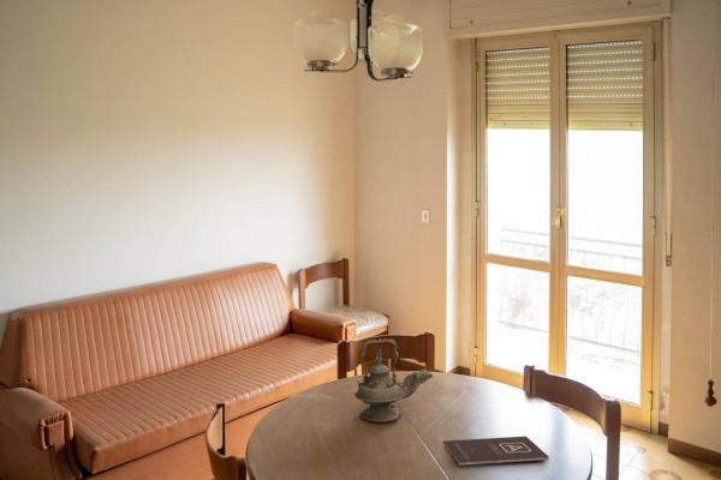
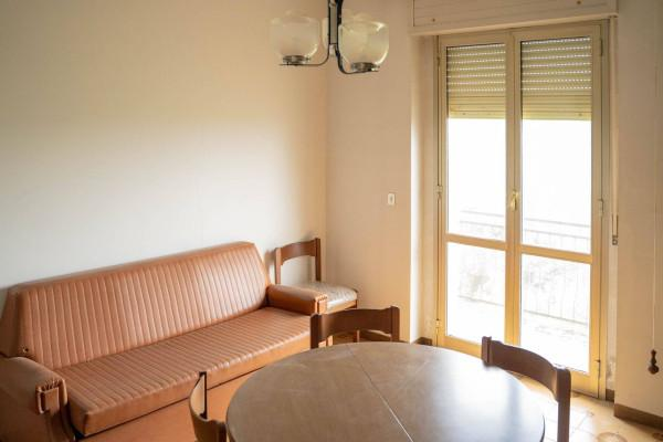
- teapot (394, 377)
- book (494, 450)
